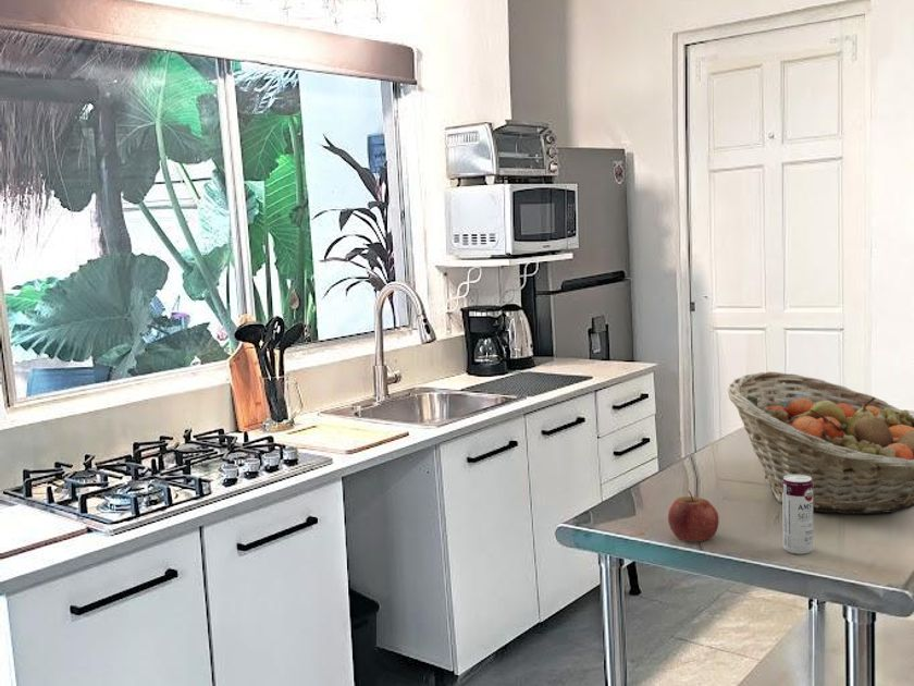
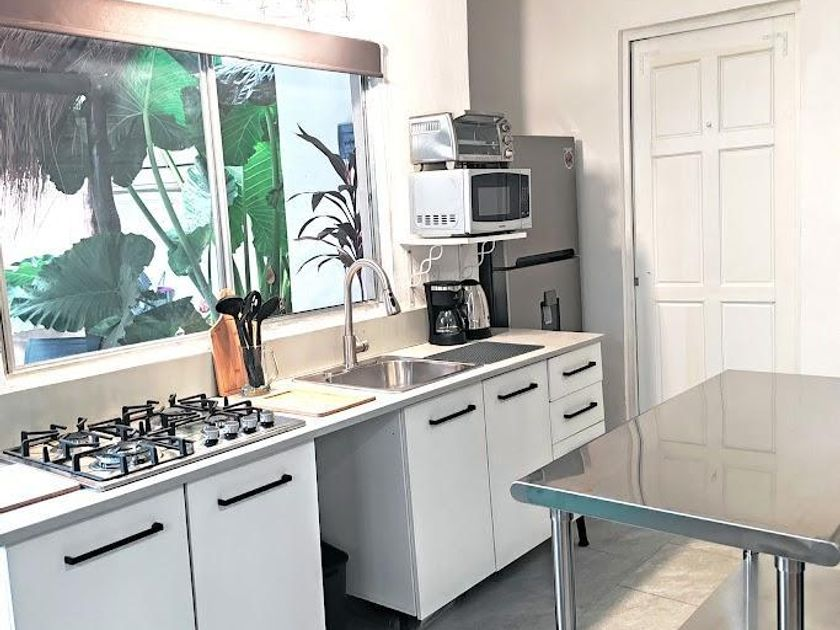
- beverage can (798, 513)
- apple (693, 514)
- fruit basket (836, 436)
